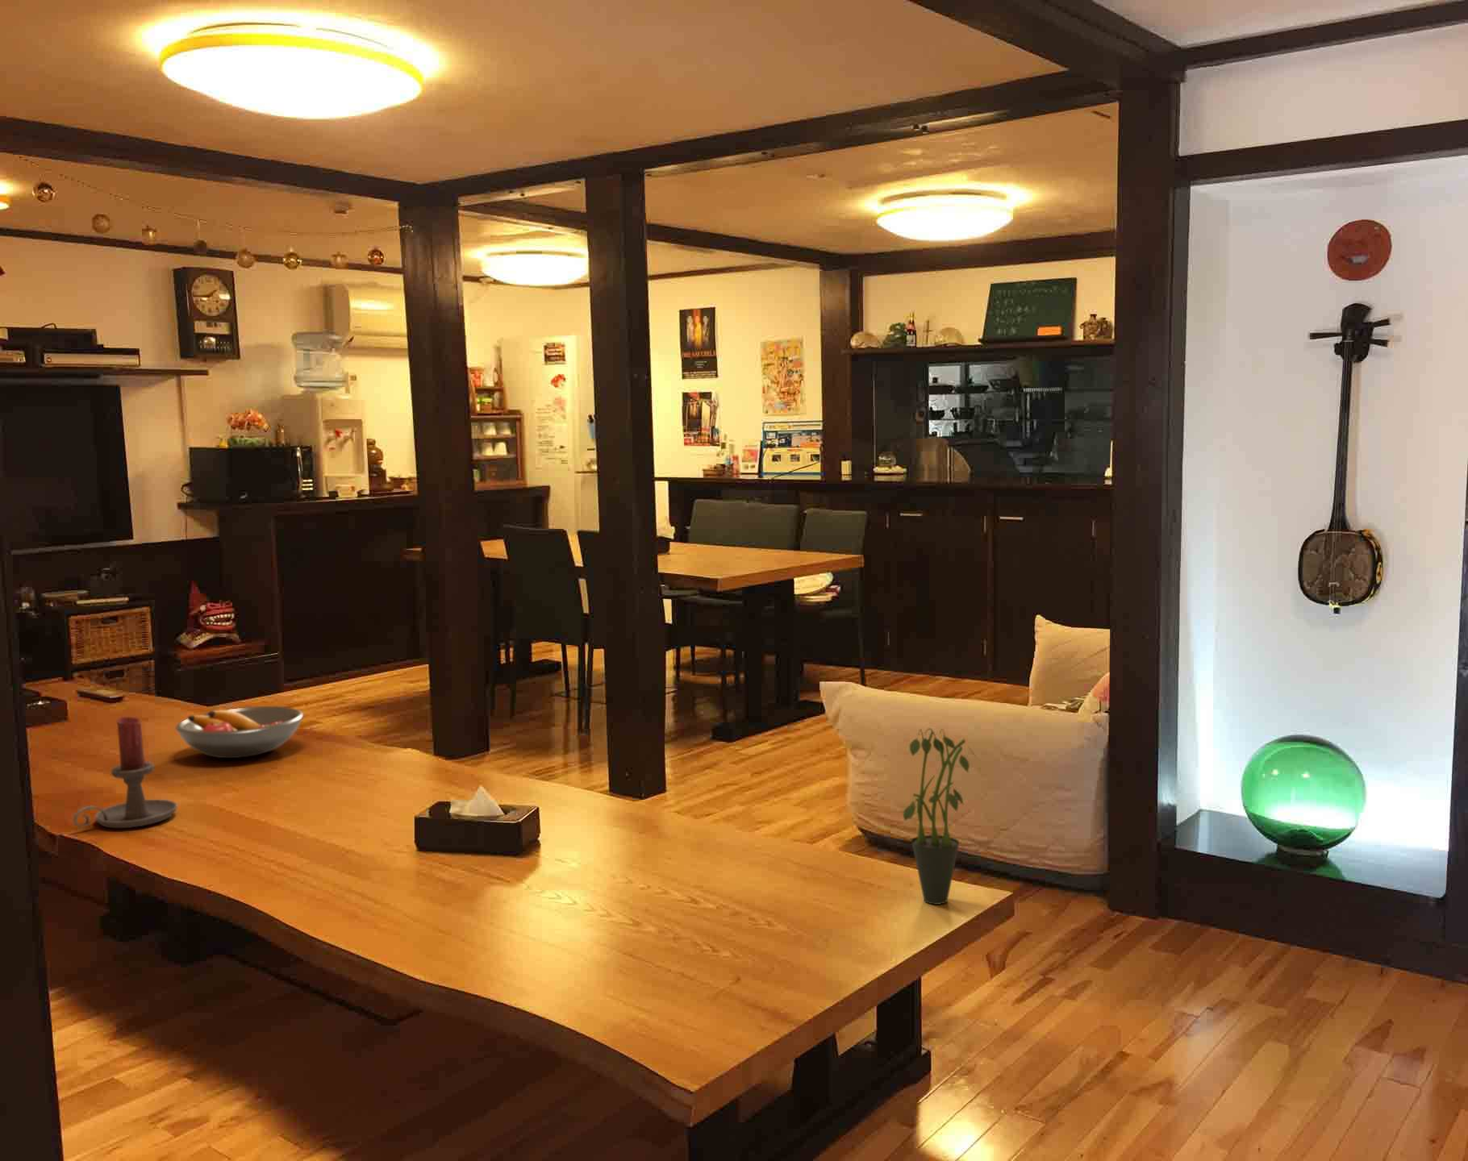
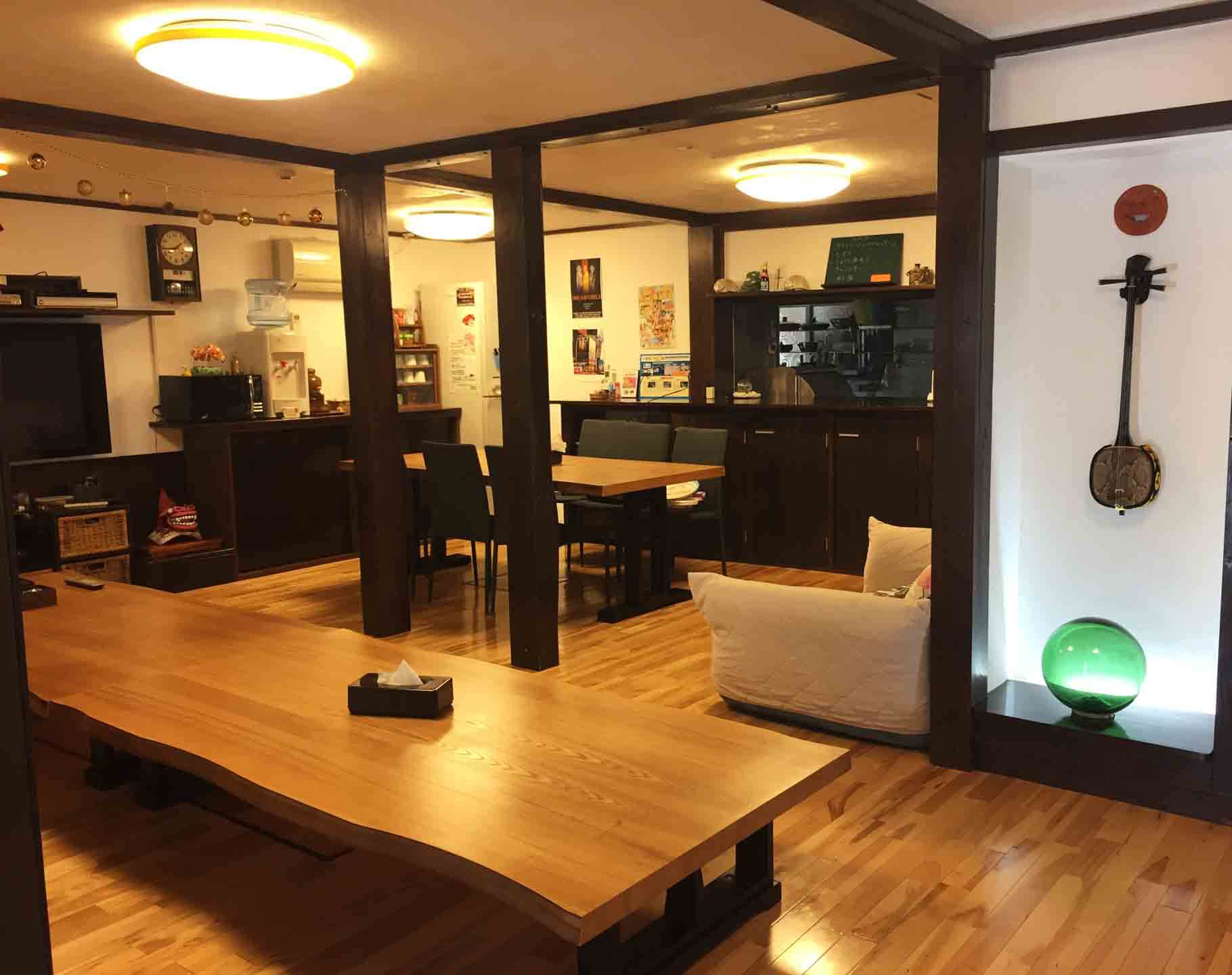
- potted plant (943, 817)
- candle holder (122, 770)
- fruit bowl (241, 731)
